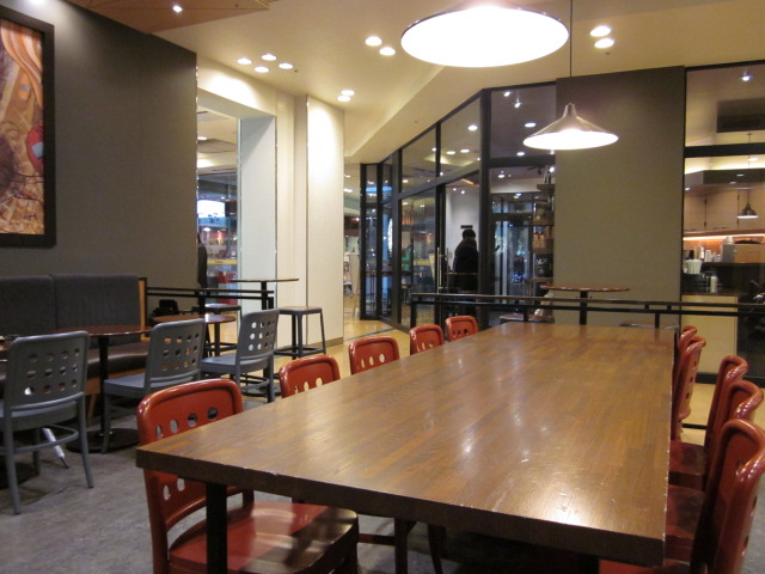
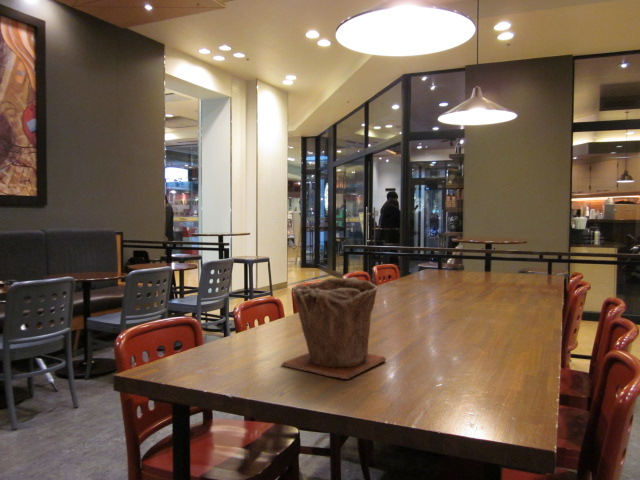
+ plant pot (334, 322)
